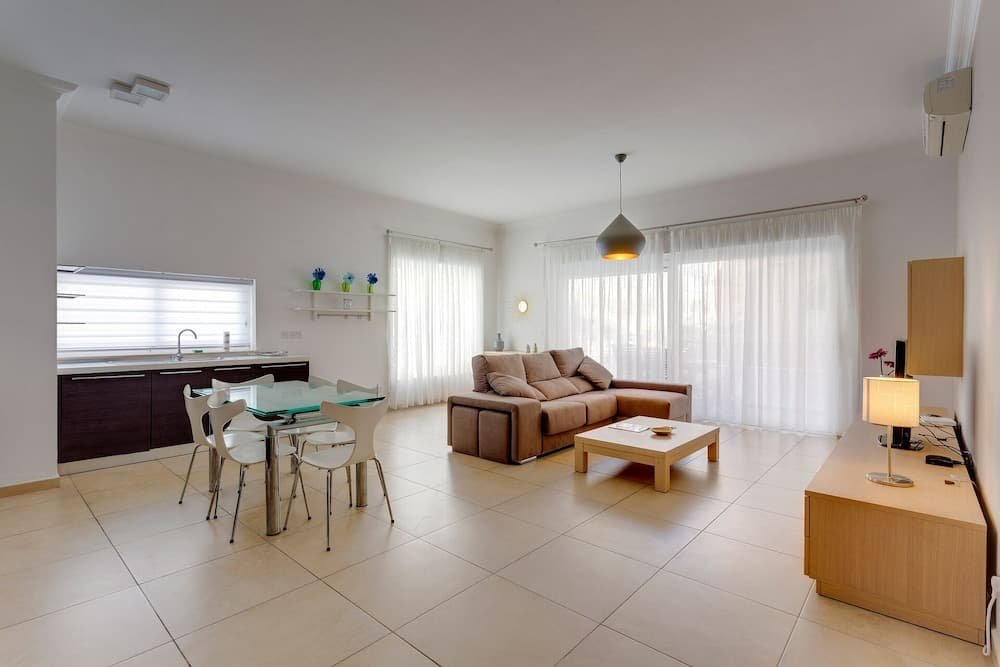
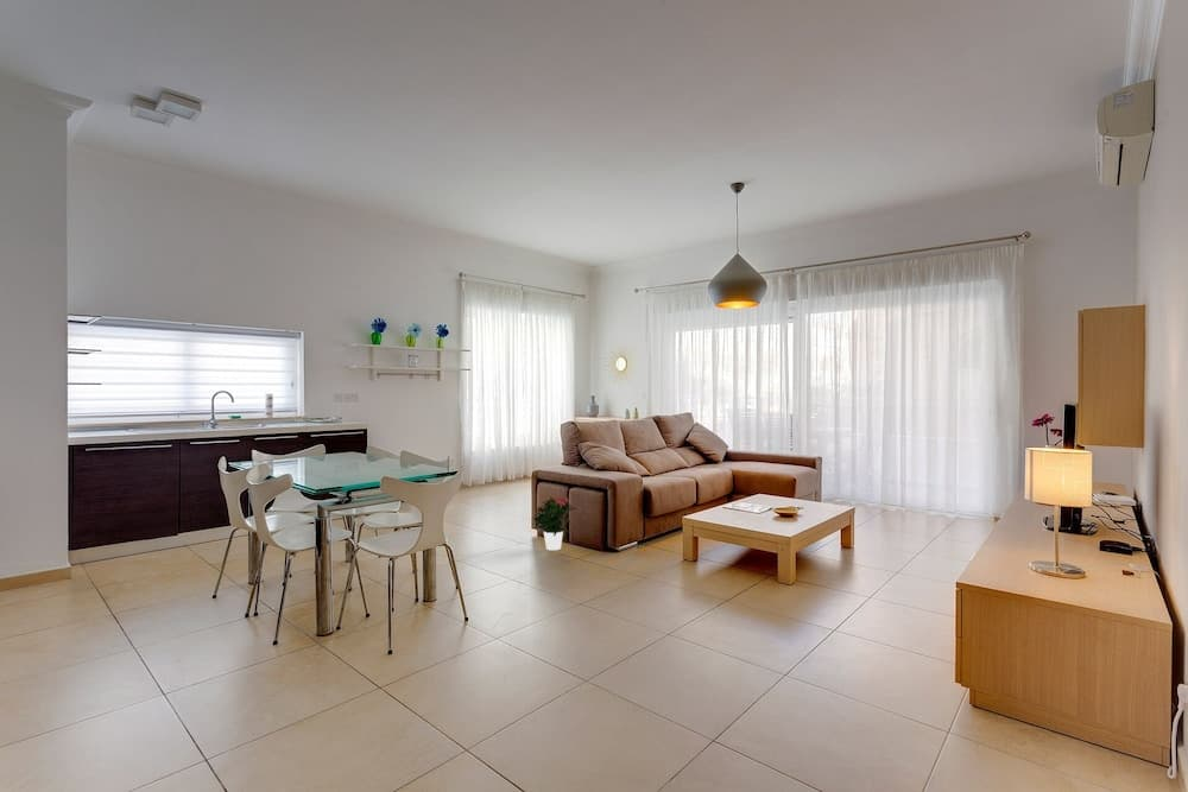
+ potted flower (555, 521)
